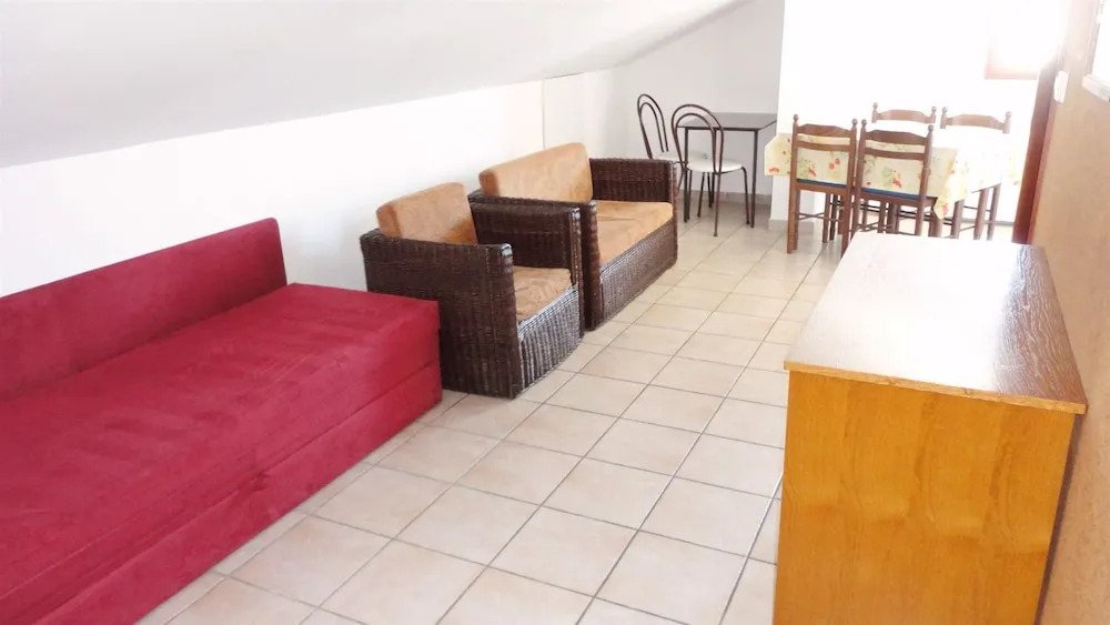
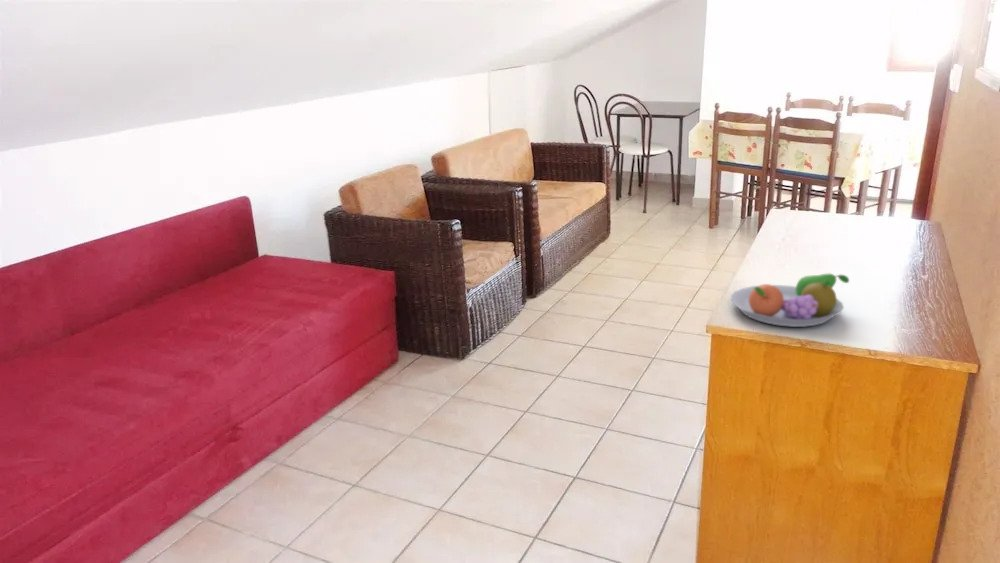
+ fruit bowl (791, 291)
